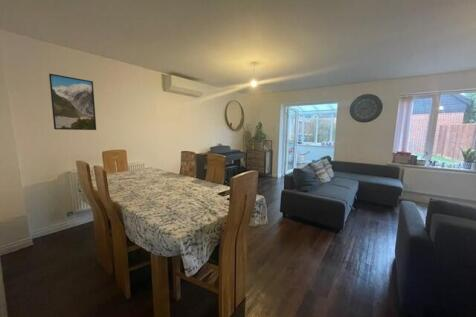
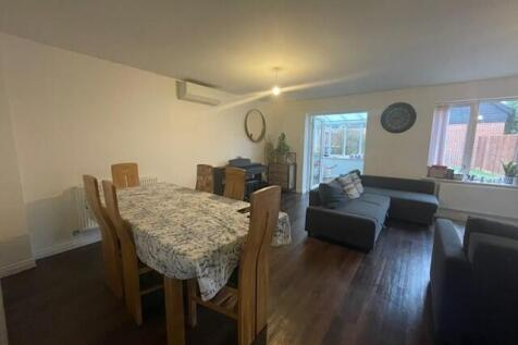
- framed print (74, 104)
